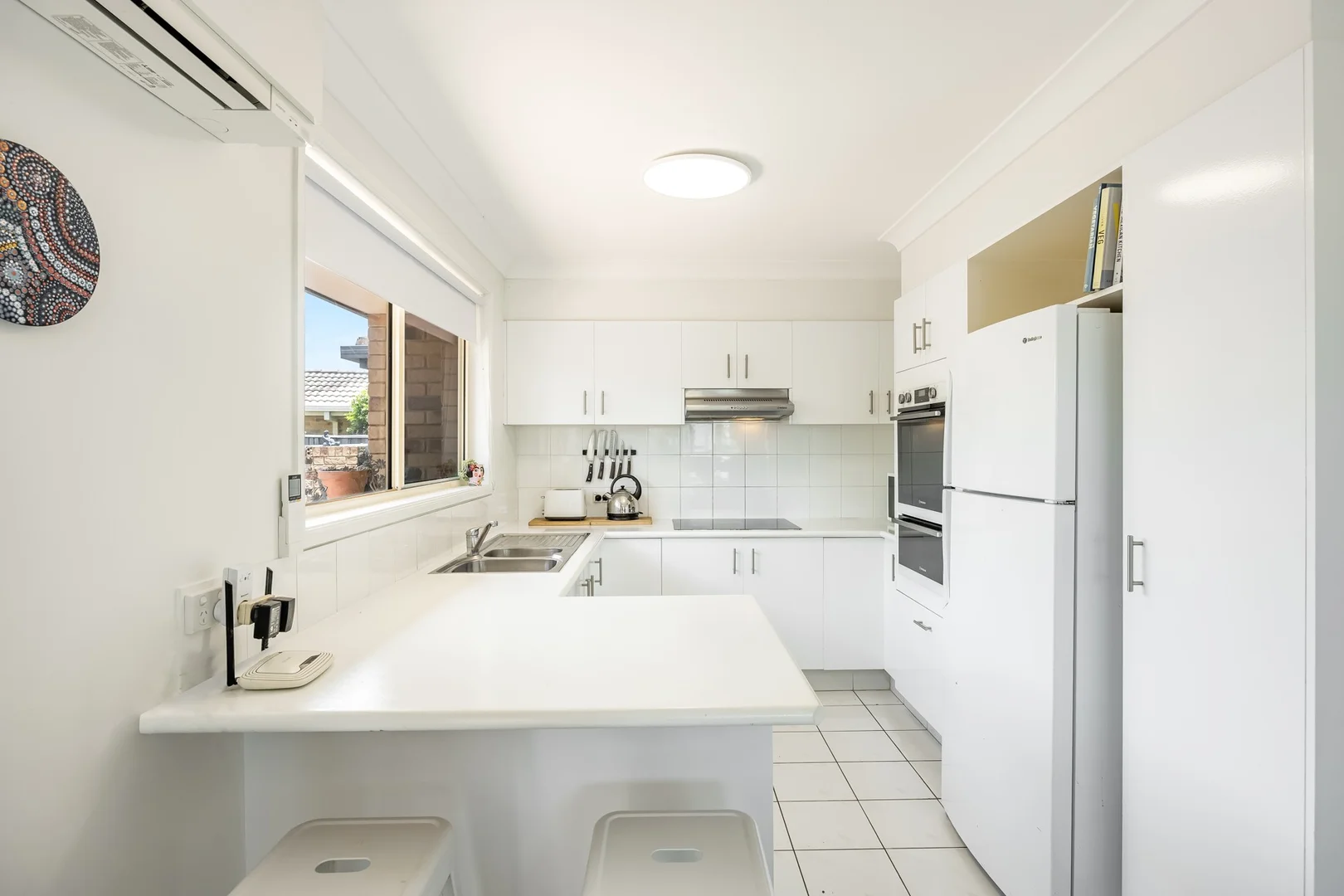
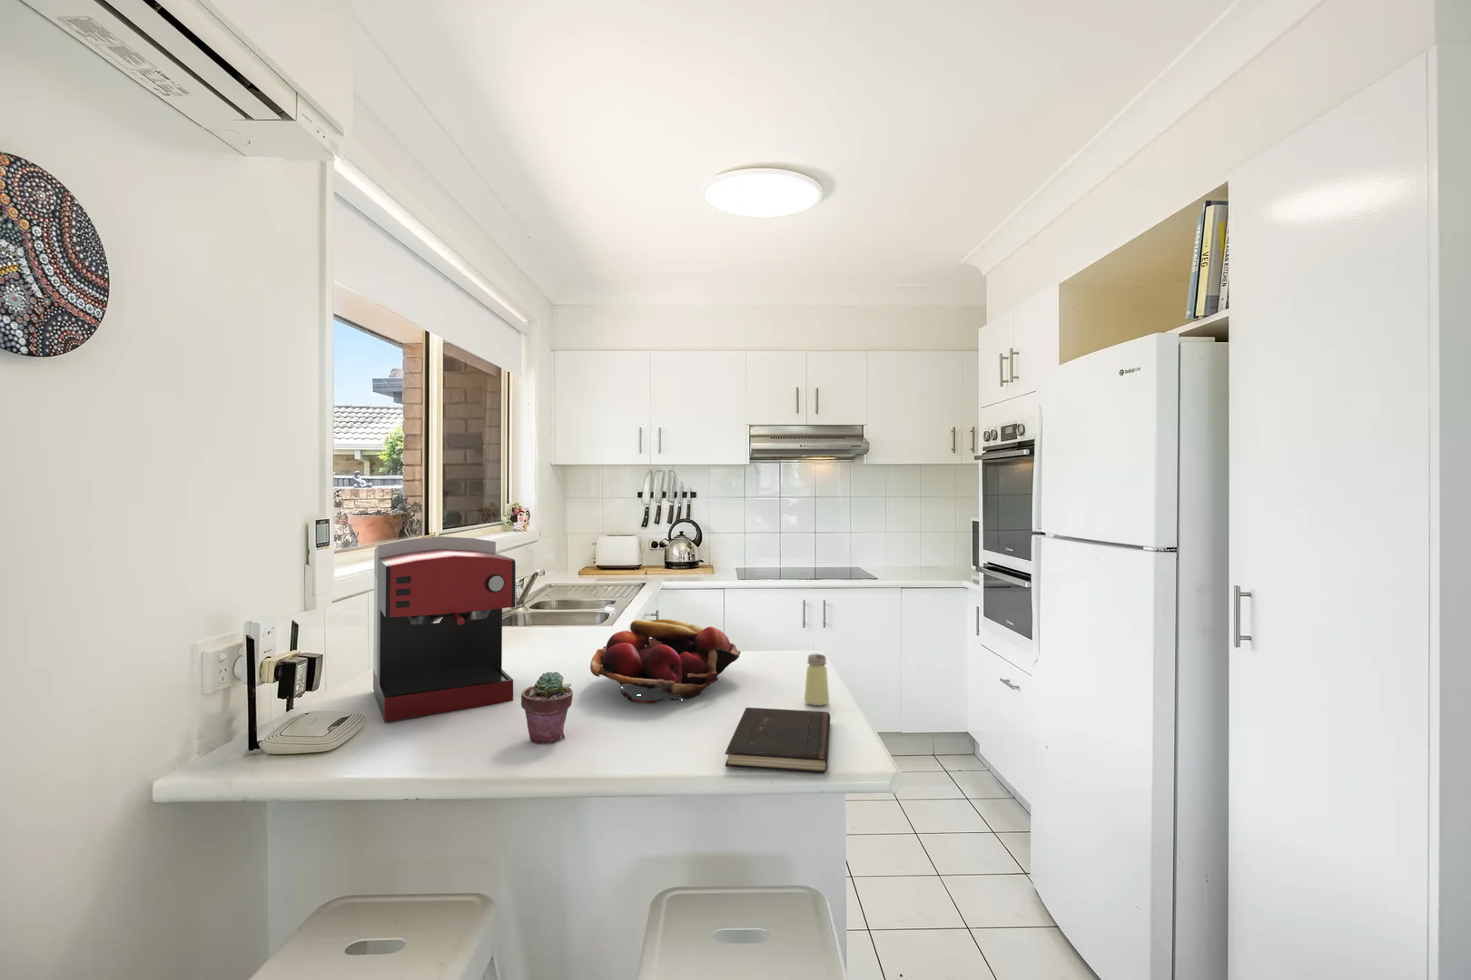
+ saltshaker (816, 678)
+ coffee maker (445, 619)
+ fruit basket (663, 653)
+ potted succulent (546, 704)
+ hardcover book (781, 737)
